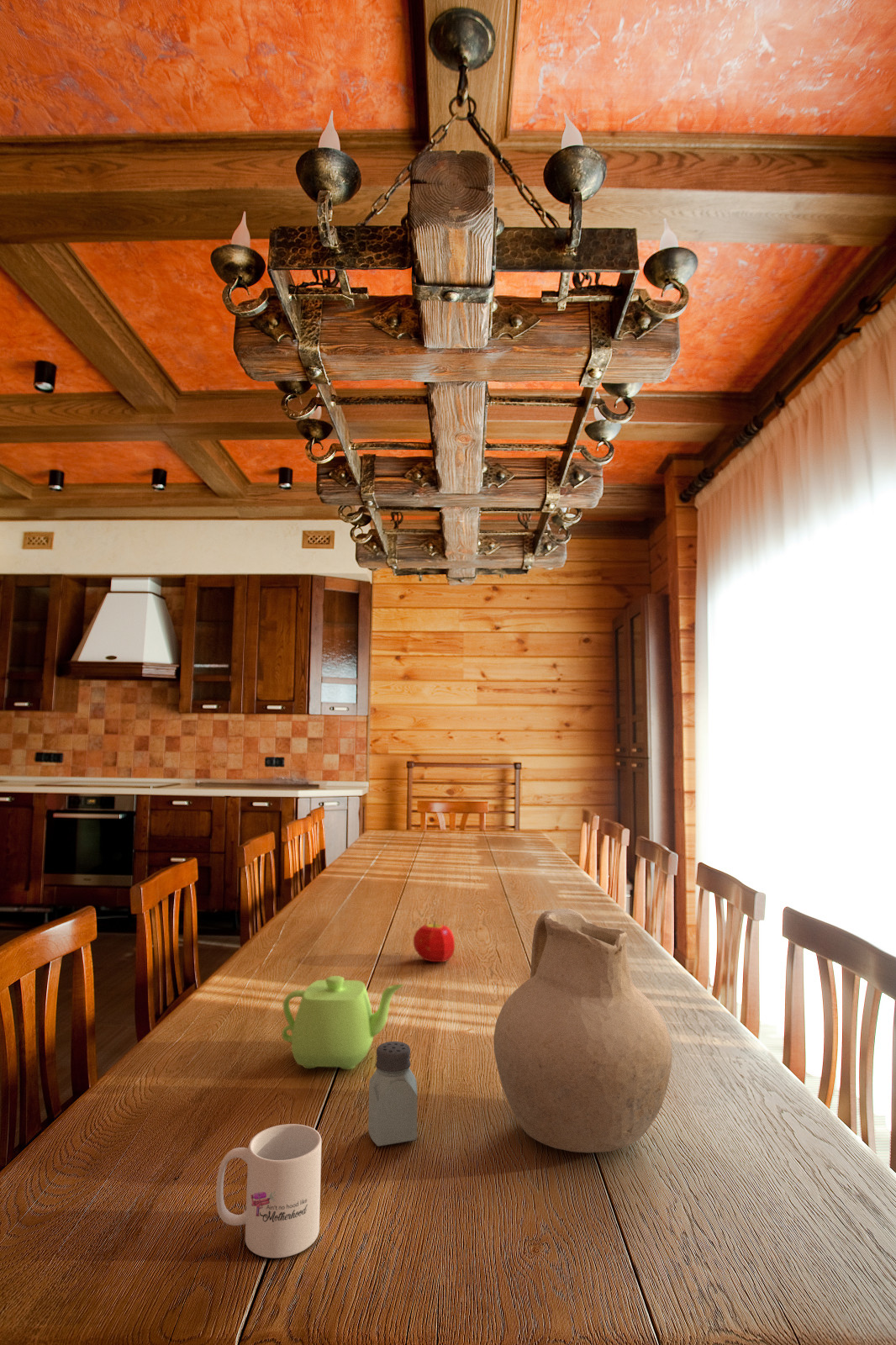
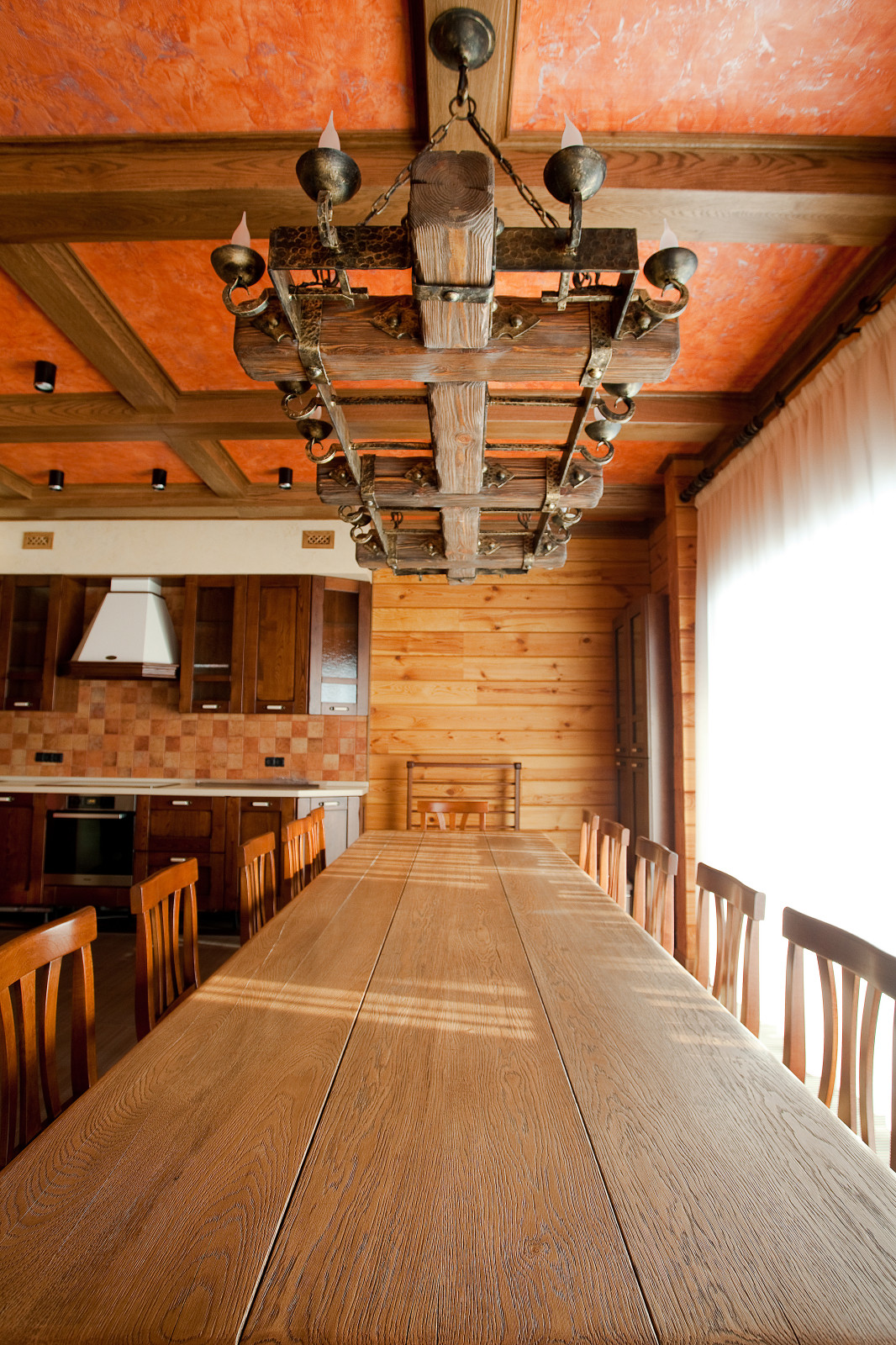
- saltshaker (393, 1090)
- teapot (342, 1017)
- mug (268, 1187)
- ceramic pitcher (579, 1022)
- fruit (435, 940)
